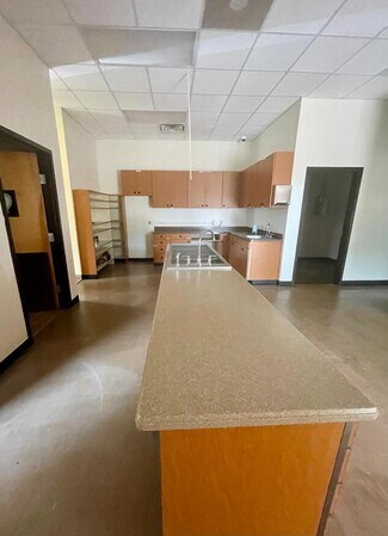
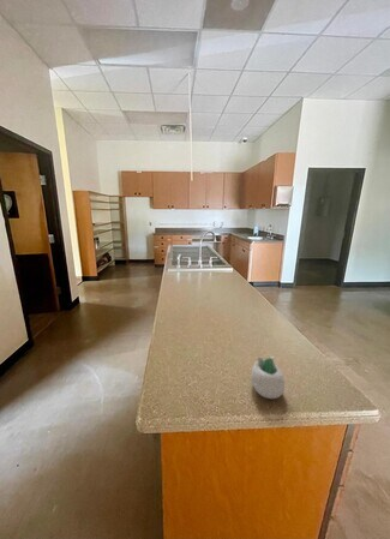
+ succulent planter (266, 372)
